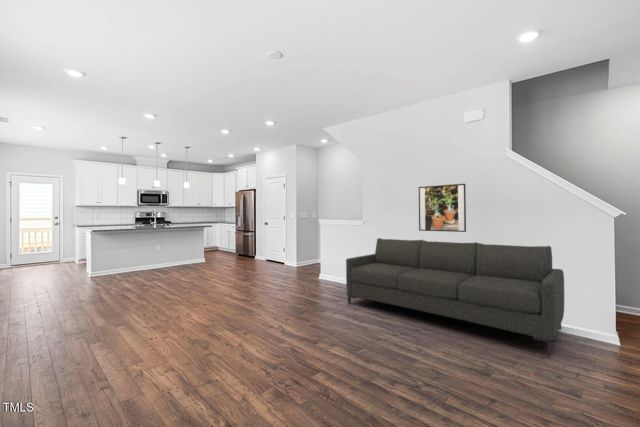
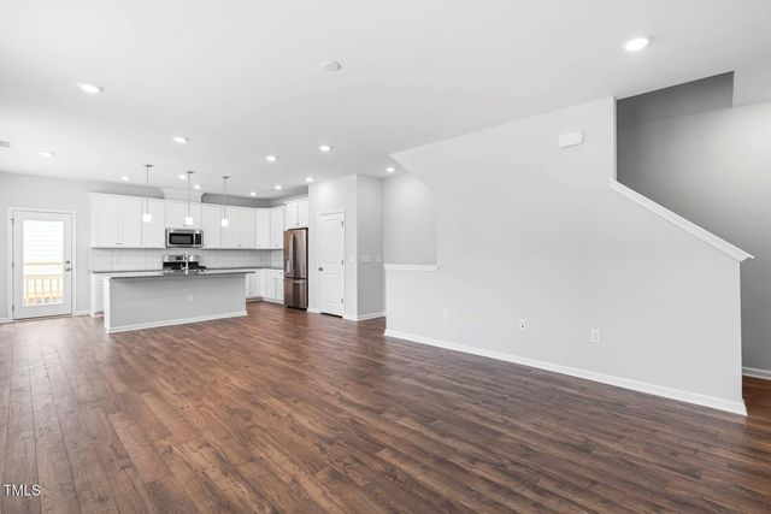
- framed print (441, 208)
- sofa (440, 278)
